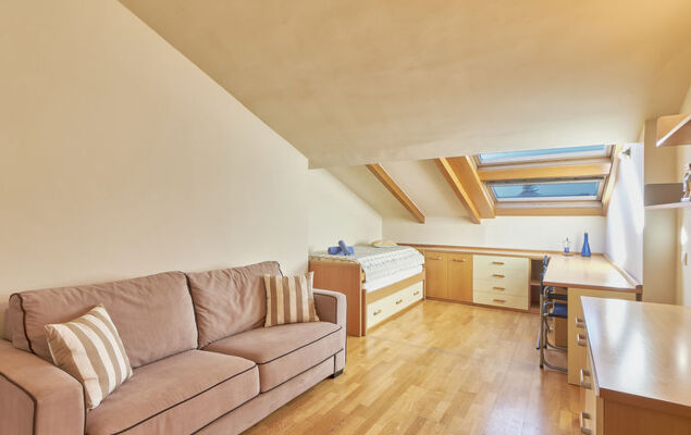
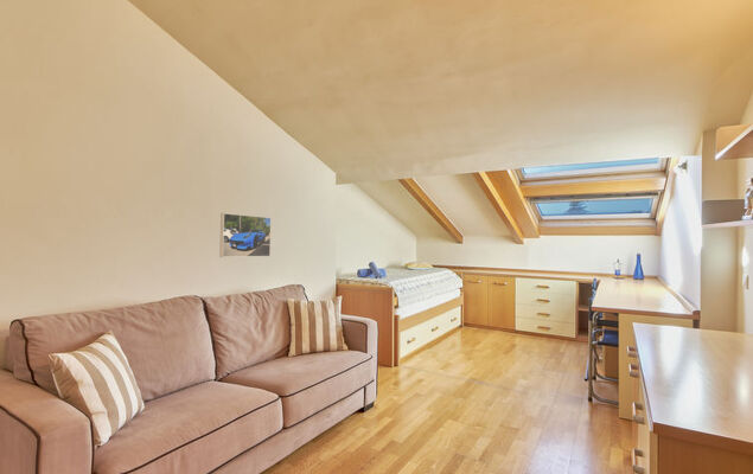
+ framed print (247, 236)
